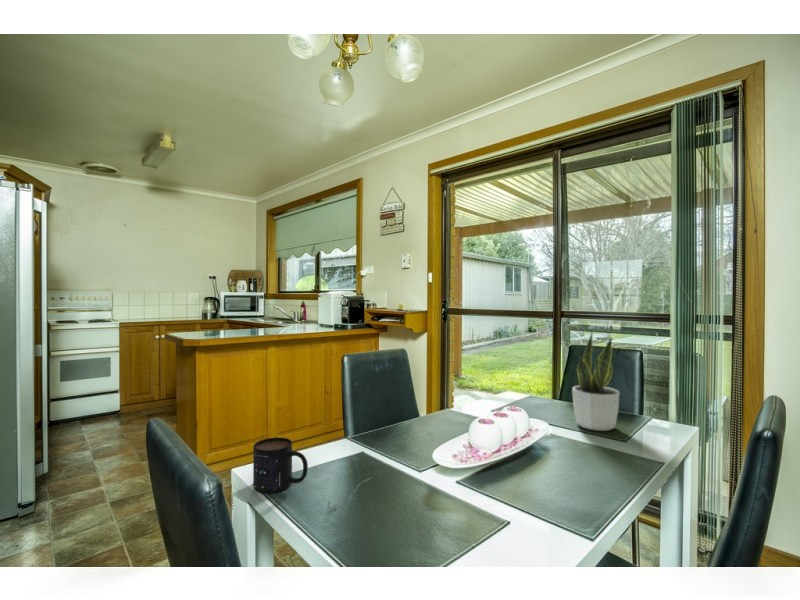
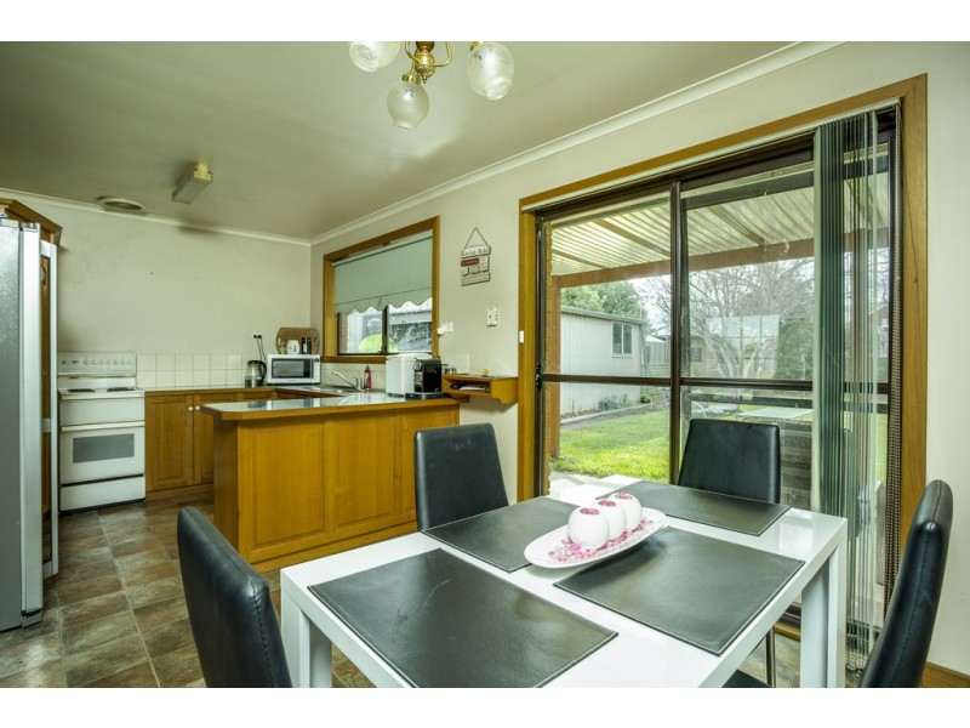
- mug (281, 464)
- potted plant (594, 377)
